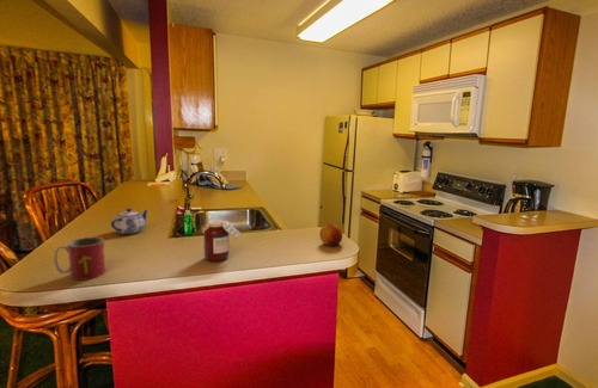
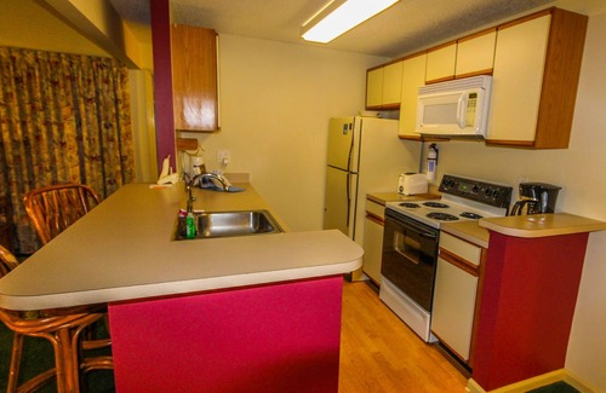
- mug (80, 258)
- jar (221, 240)
- teapot (130, 218)
- fruit (330, 234)
